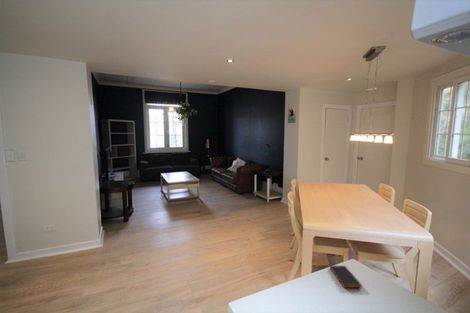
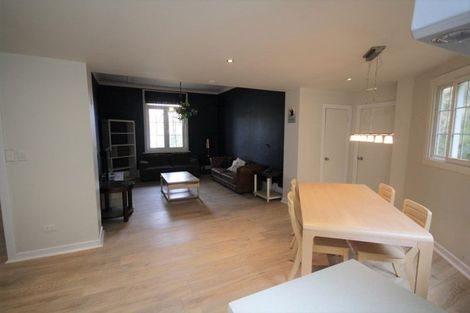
- cell phone (344, 276)
